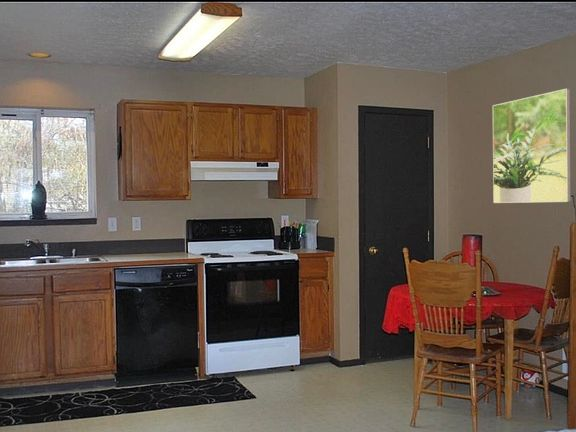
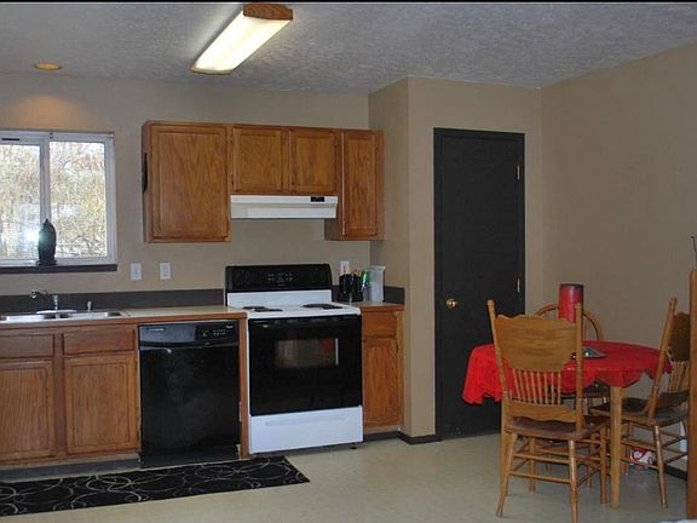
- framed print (528, 150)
